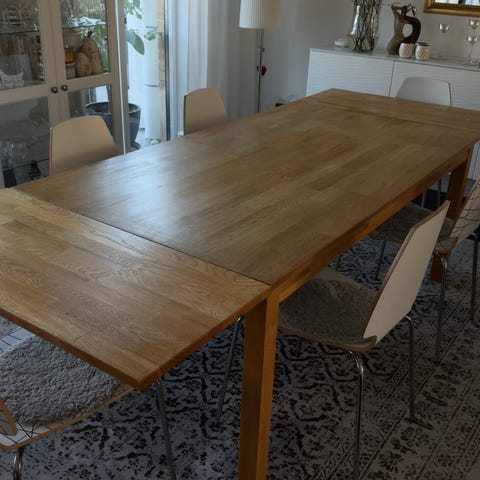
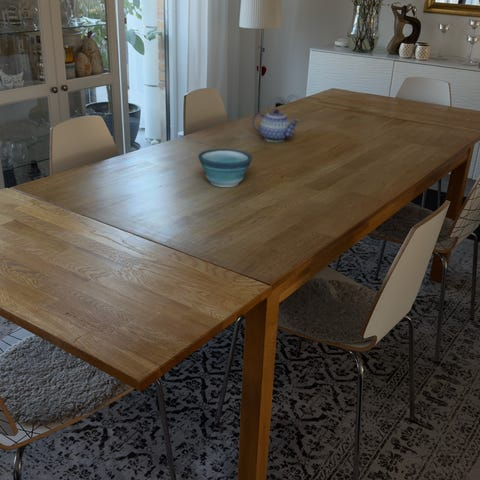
+ bowl (224, 169)
+ teapot (275, 124)
